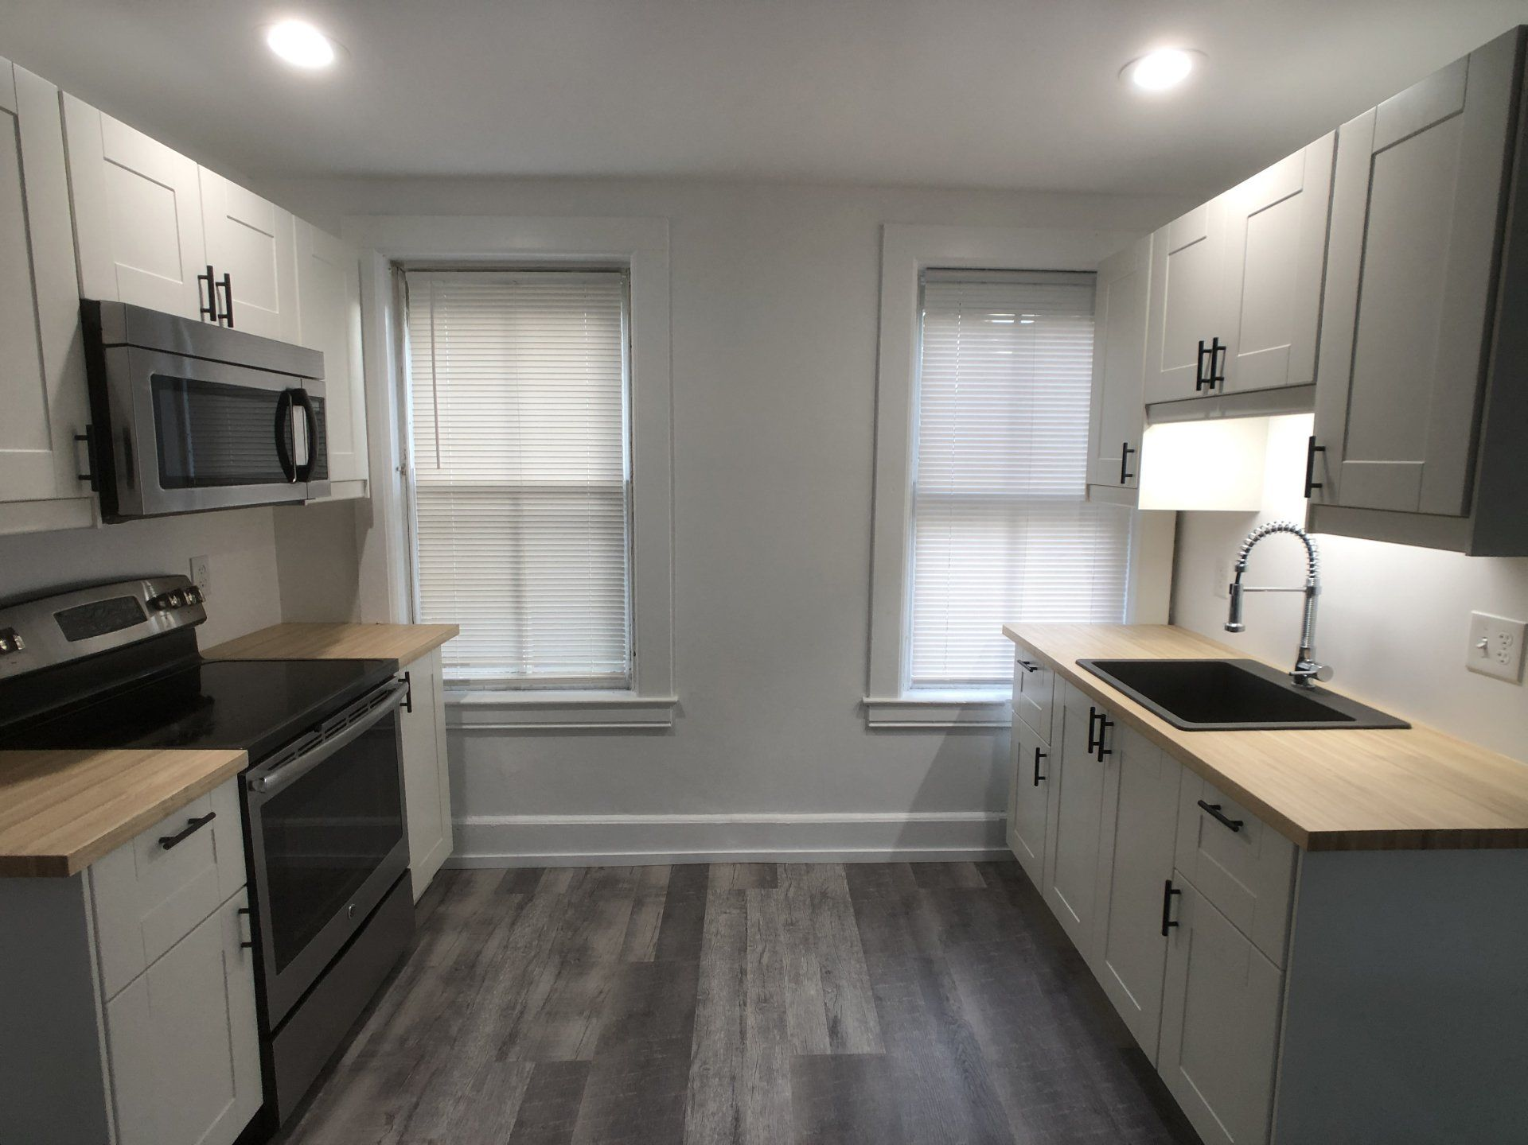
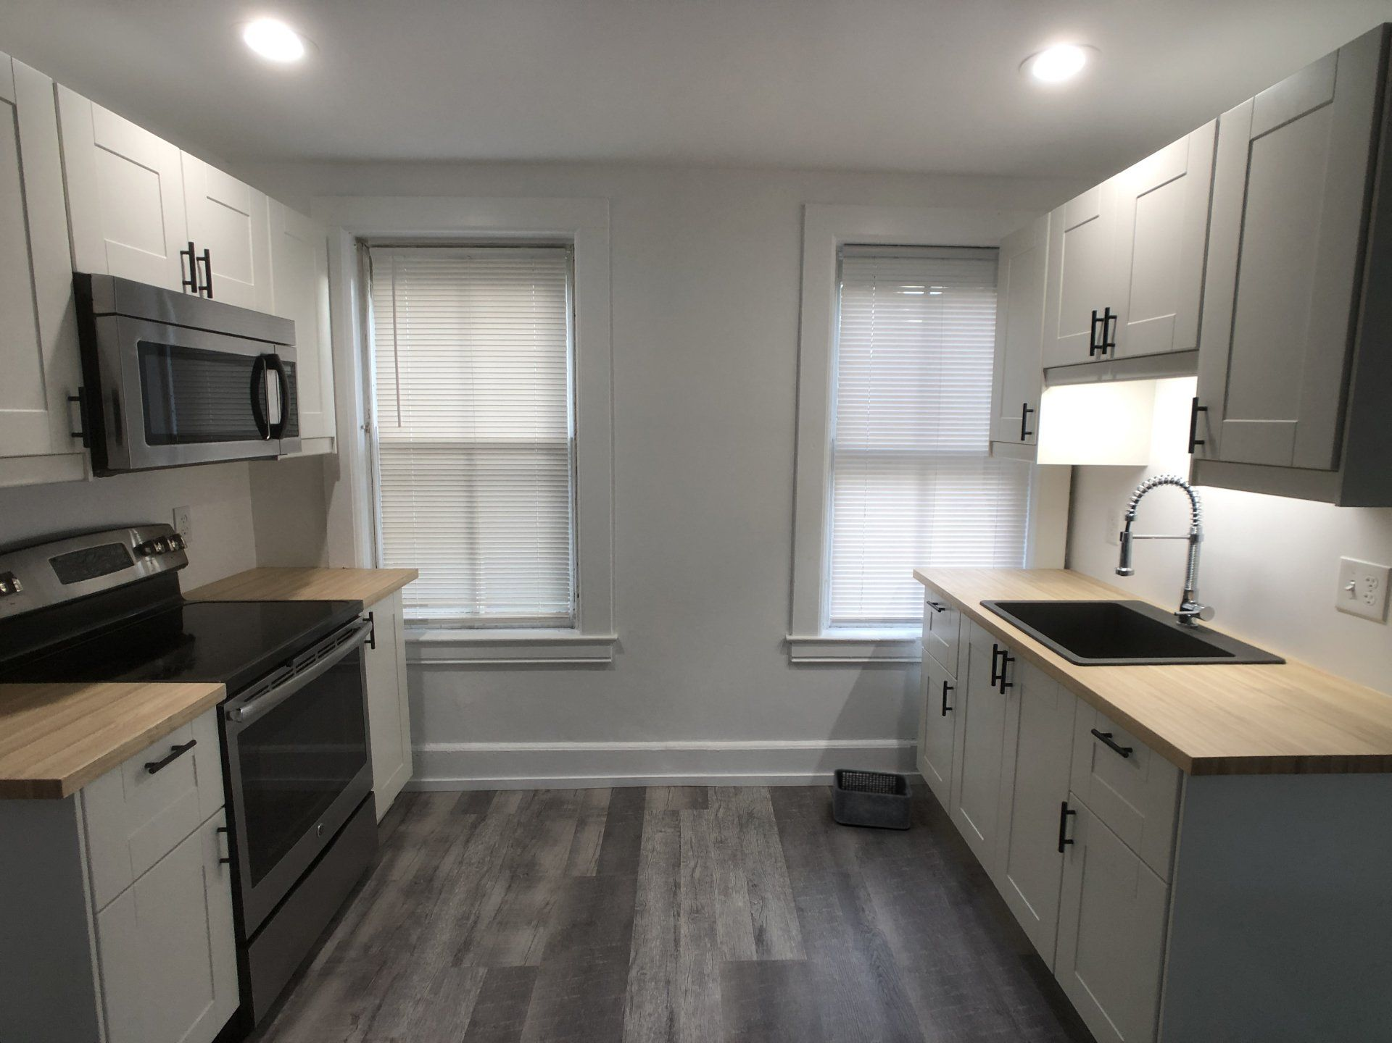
+ storage bin (870, 798)
